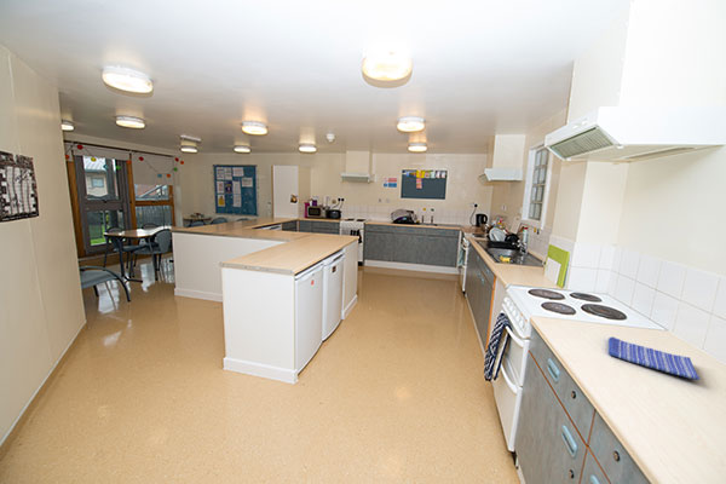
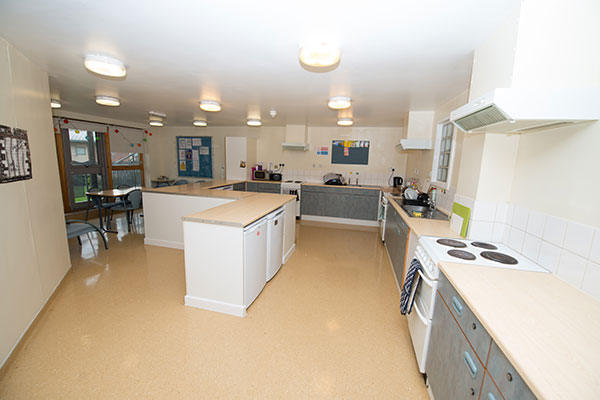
- dish towel (649, 356)
